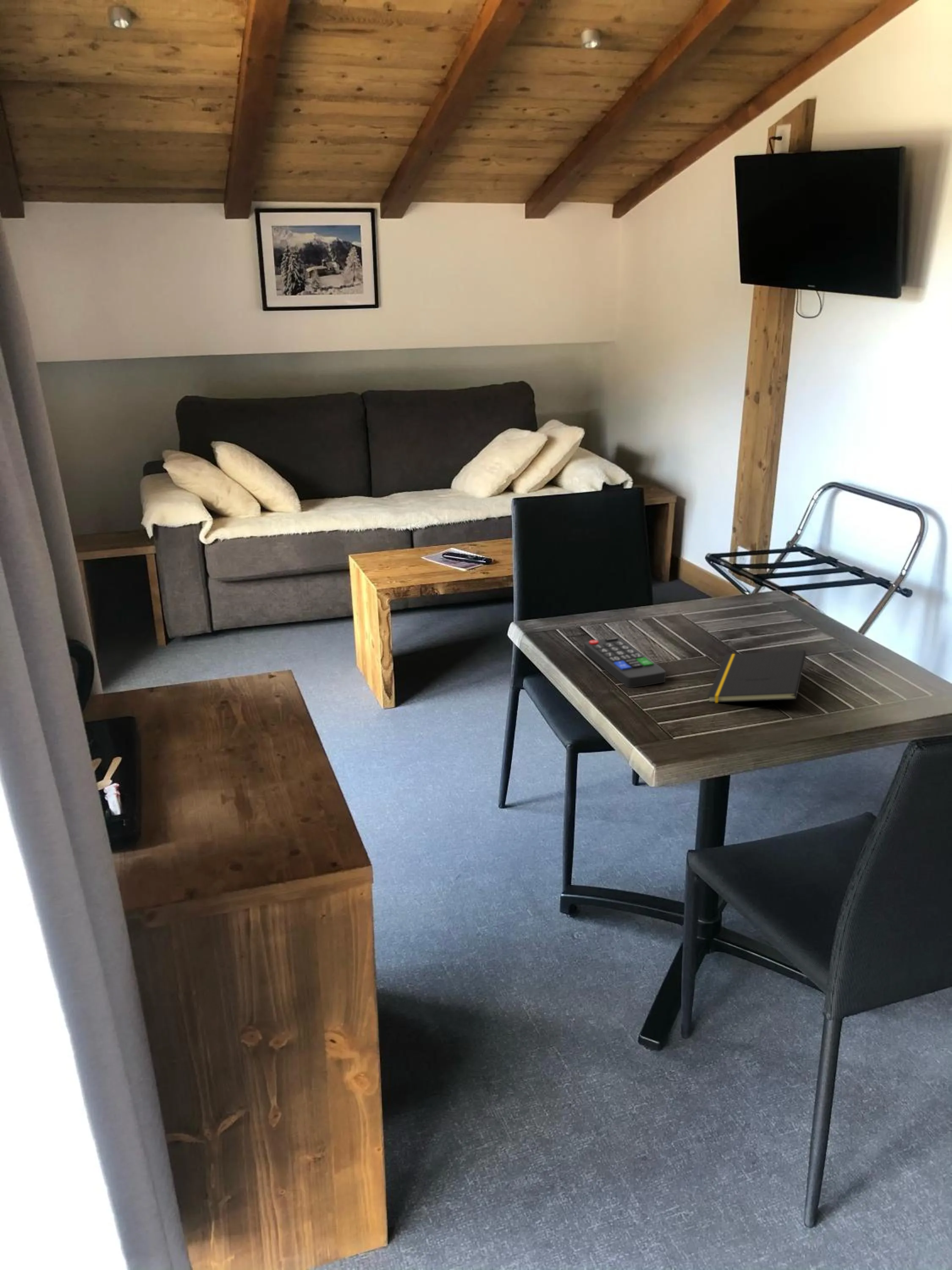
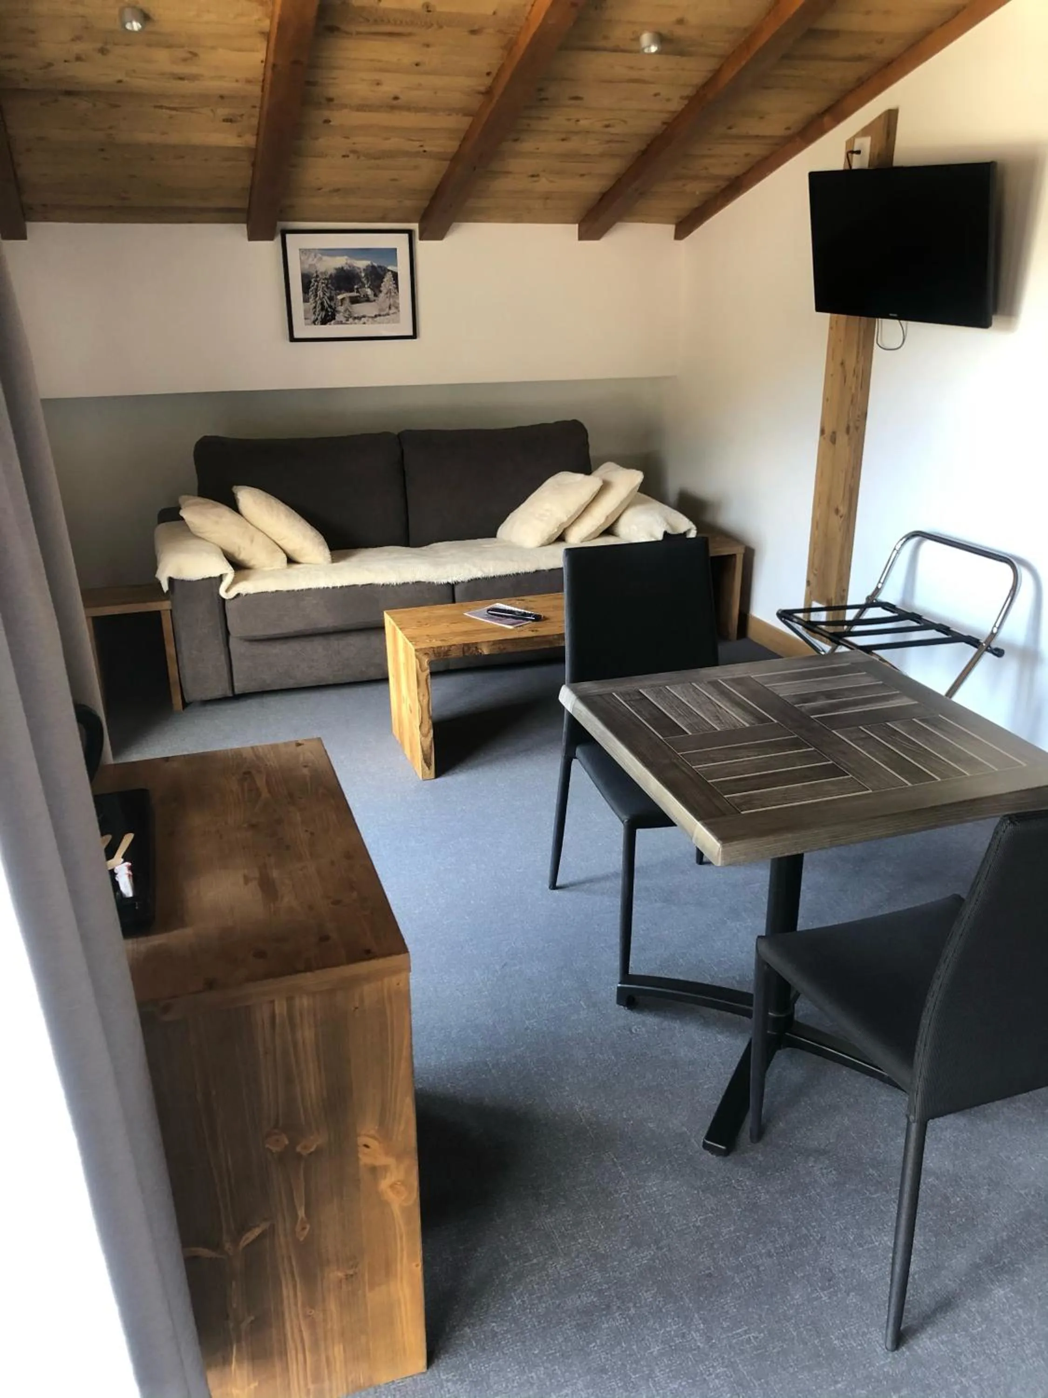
- notepad (758, 675)
- remote control (623, 660)
